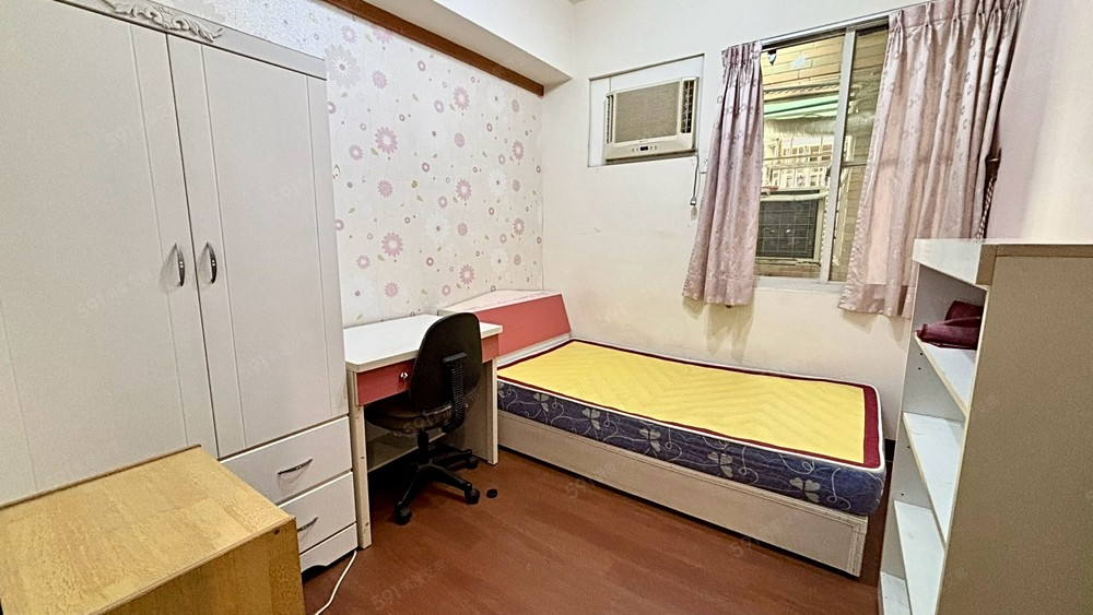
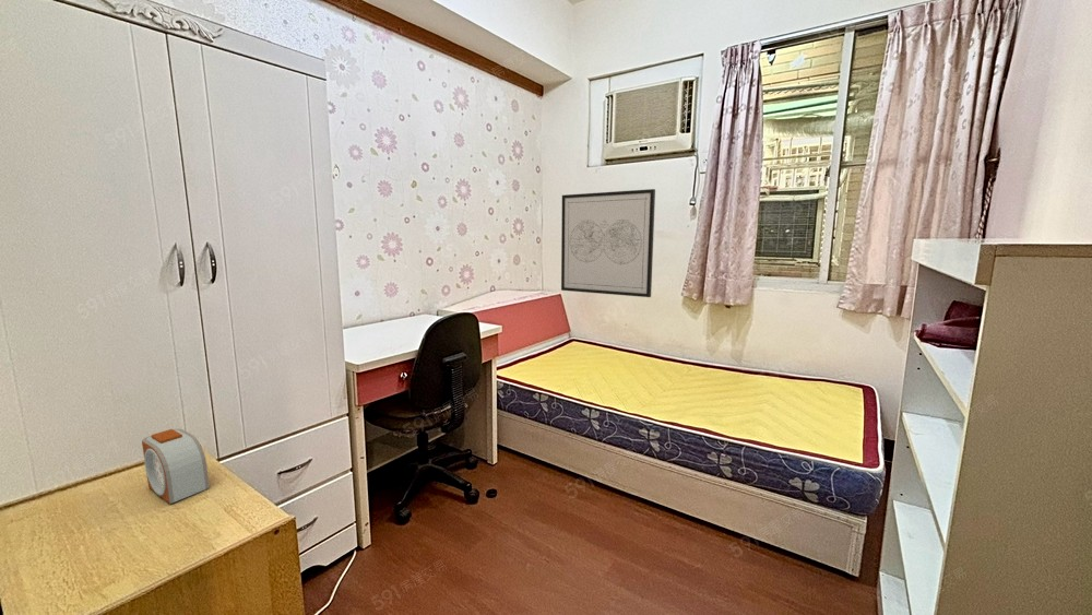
+ alarm clock (174, 462)
+ wall art (604, 244)
